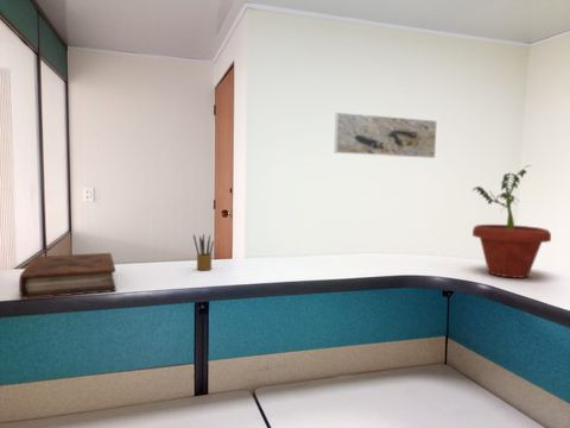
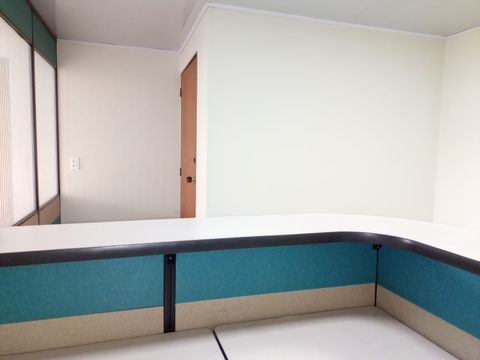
- pencil box (203, 251)
- book (71, 272)
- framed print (387, 136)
- potted plant (509, 220)
